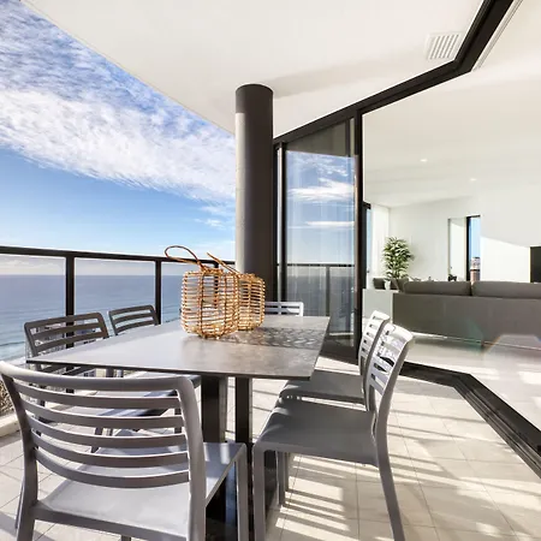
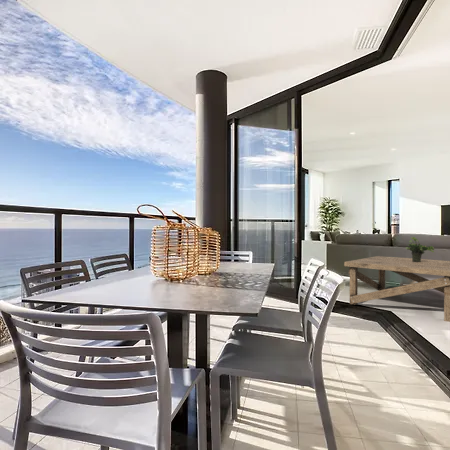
+ coffee table (409, 284)
+ potted plant (419, 249)
